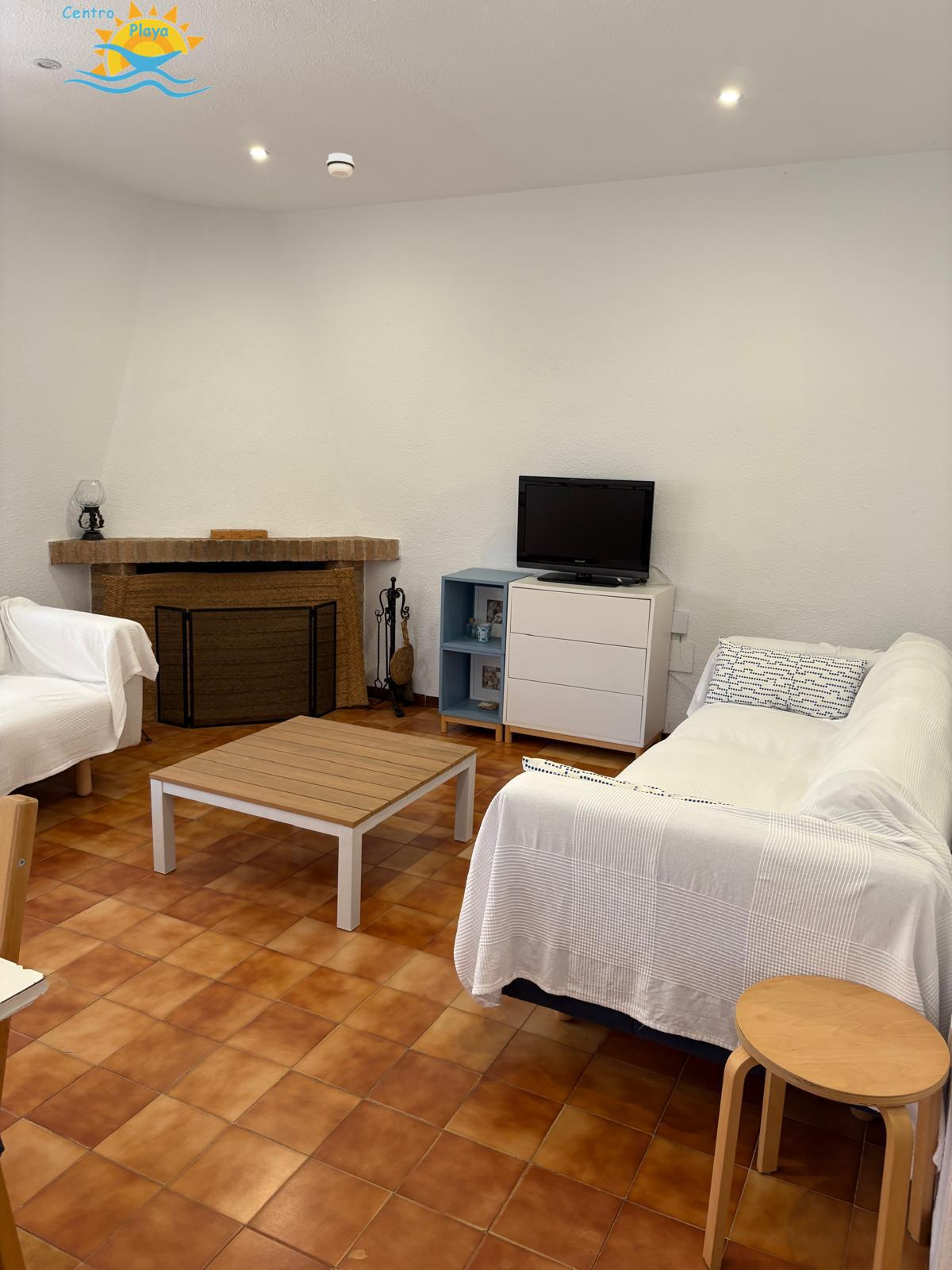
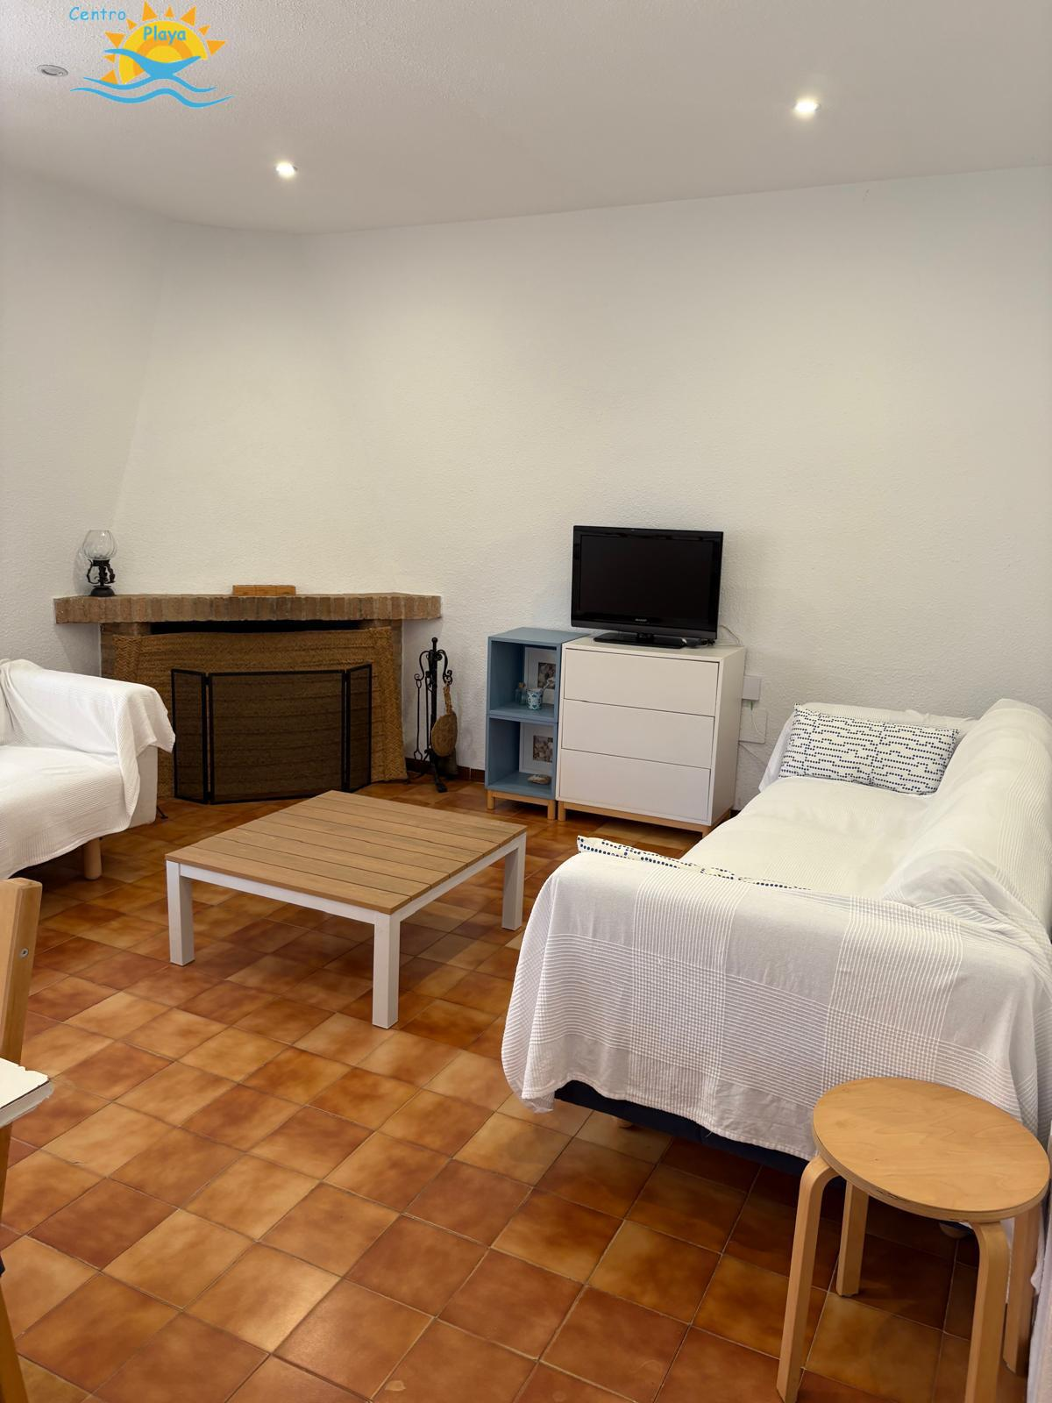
- smoke detector (340, 165)
